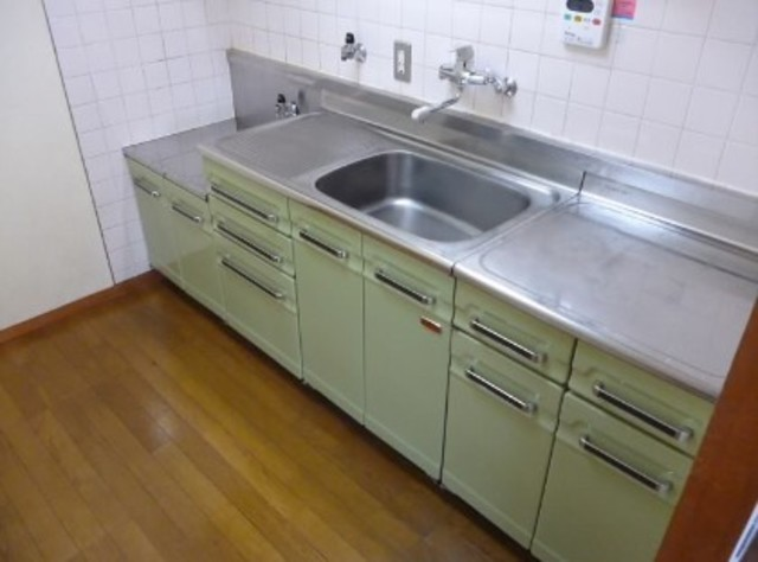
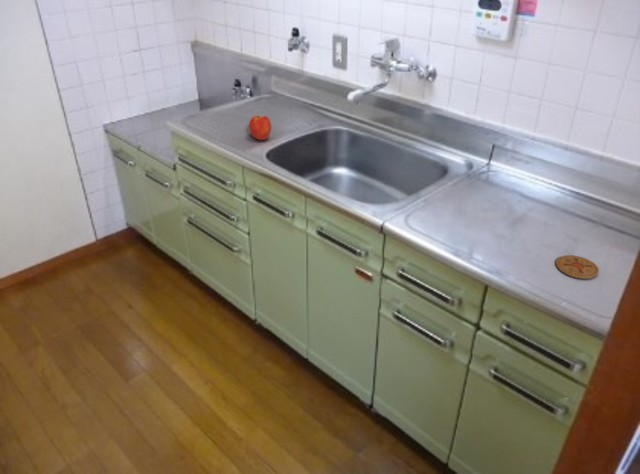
+ coaster (577, 266)
+ apple (260, 127)
